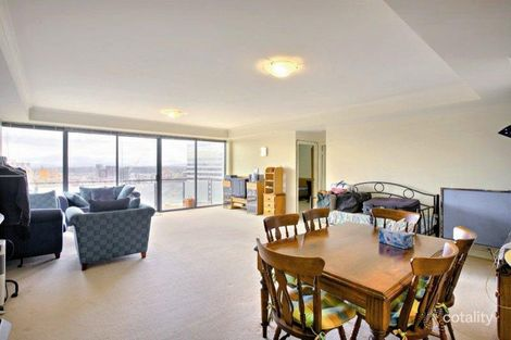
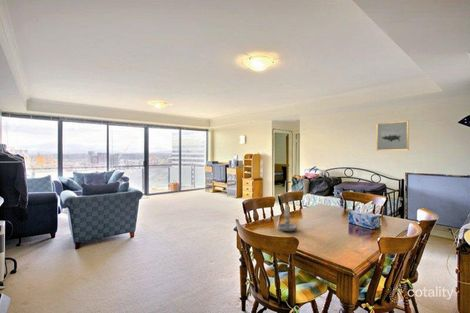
+ candle (287, 217)
+ wall art (392, 136)
